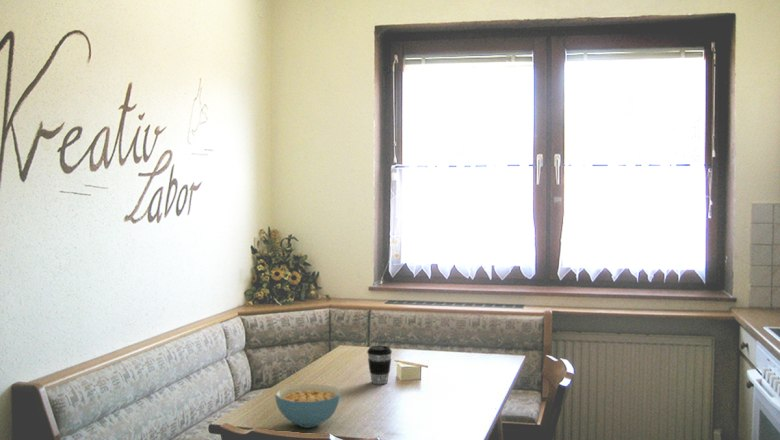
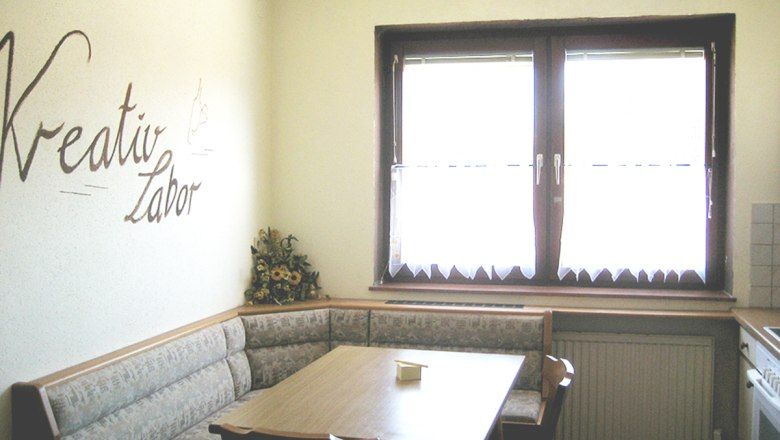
- coffee cup (379, 364)
- cereal bowl (308, 408)
